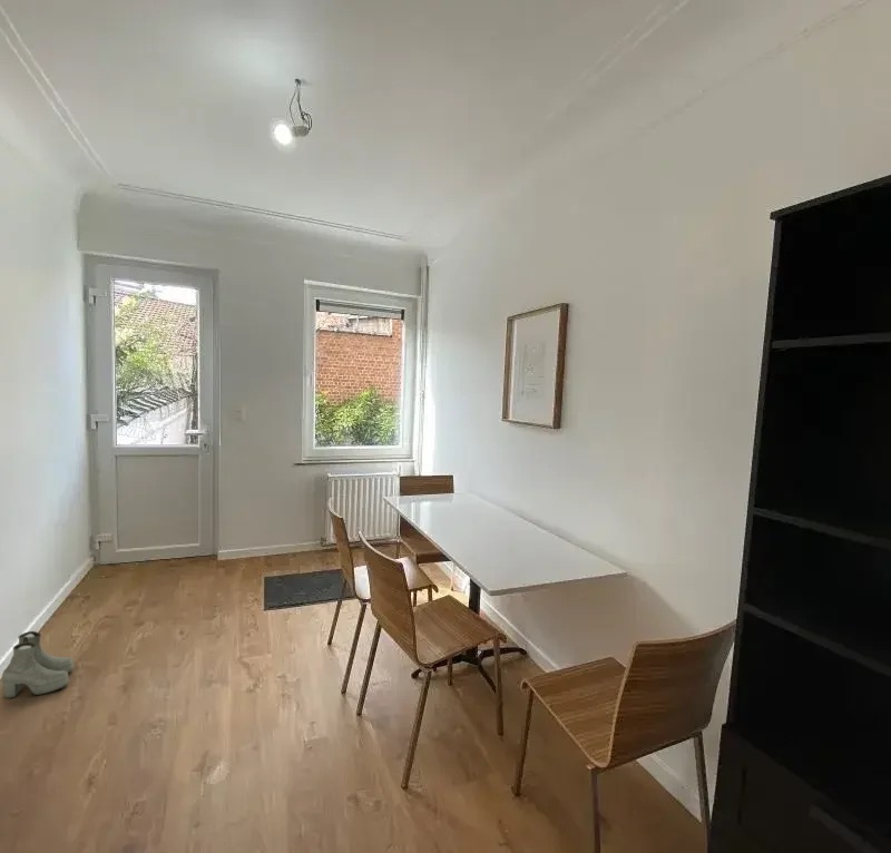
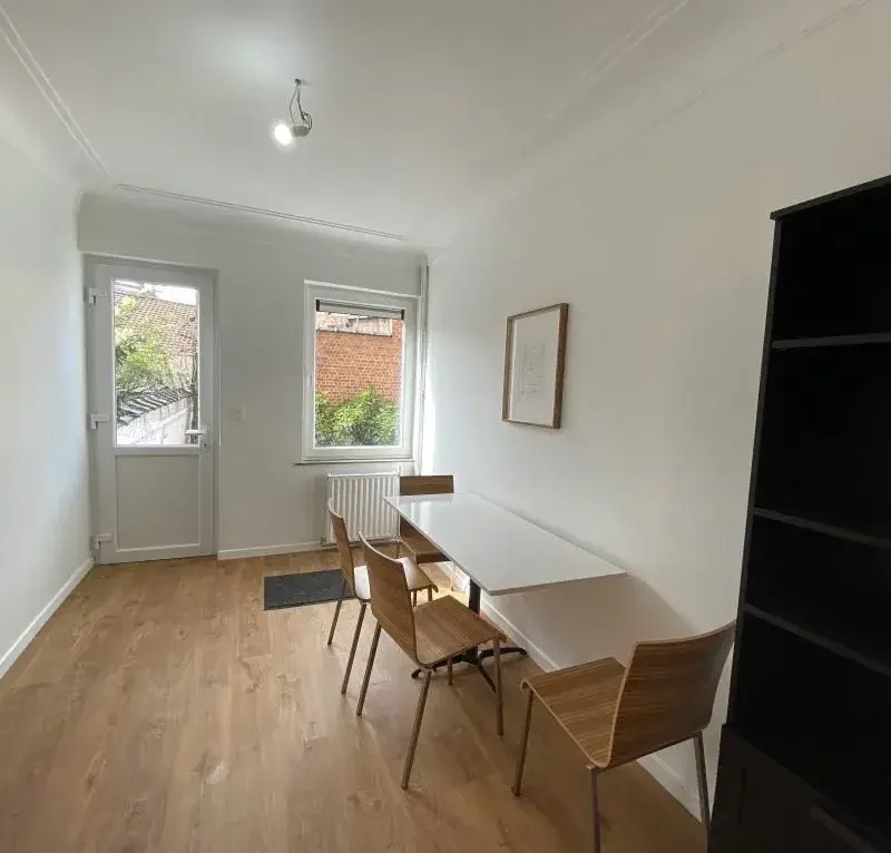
- boots (39, 659)
